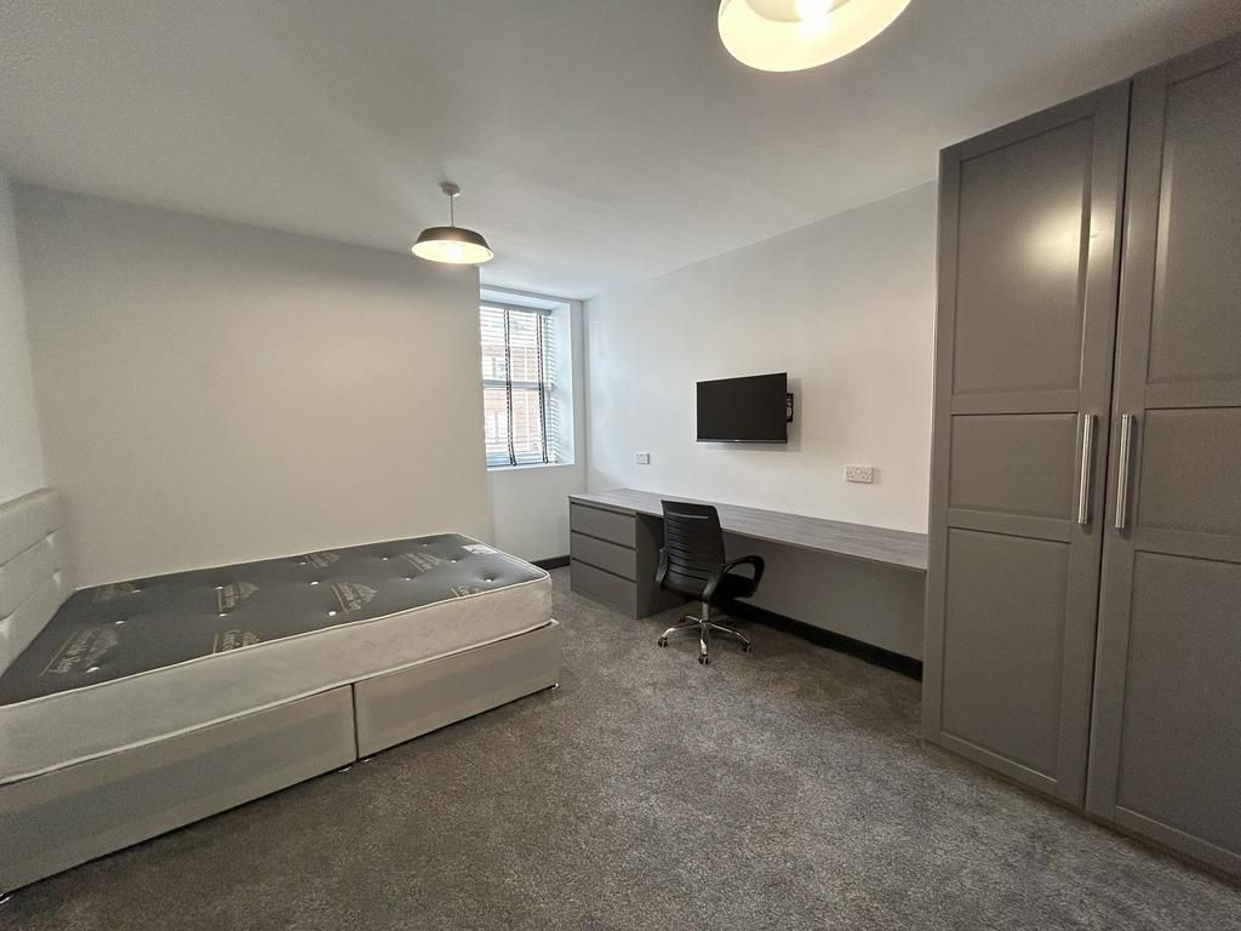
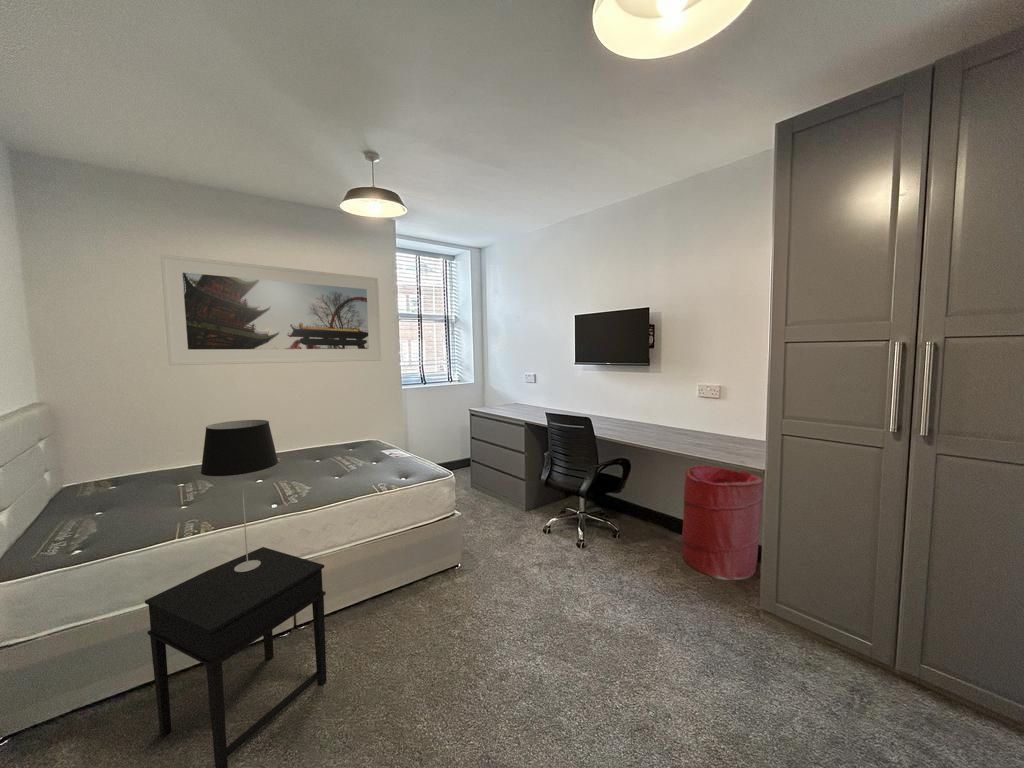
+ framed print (287, 315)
+ table lamp (243, 495)
+ side table (244, 643)
+ laundry hamper (720, 516)
